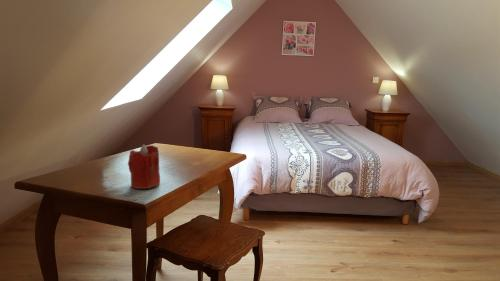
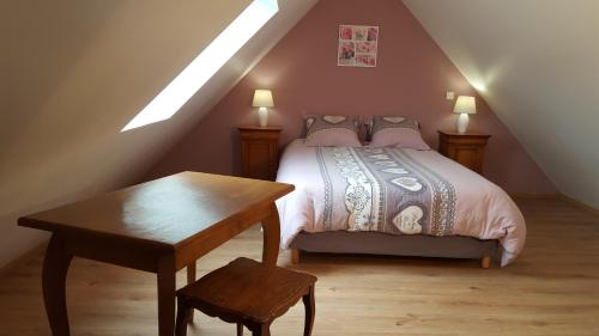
- candle (144, 164)
